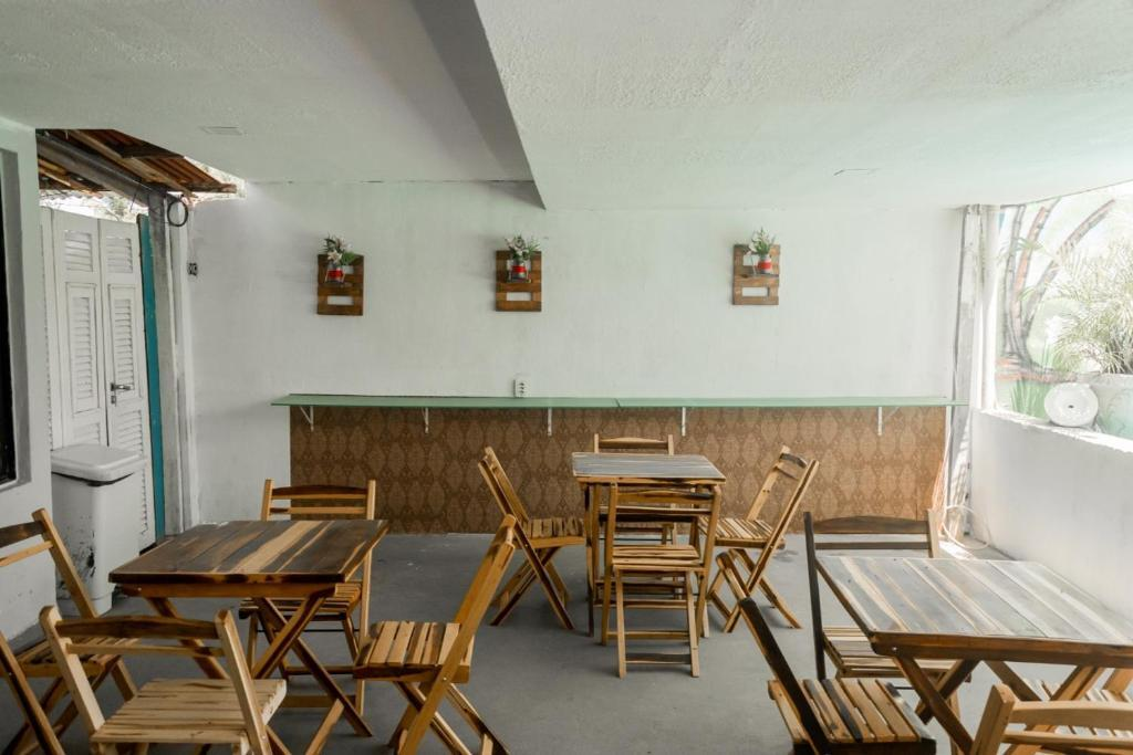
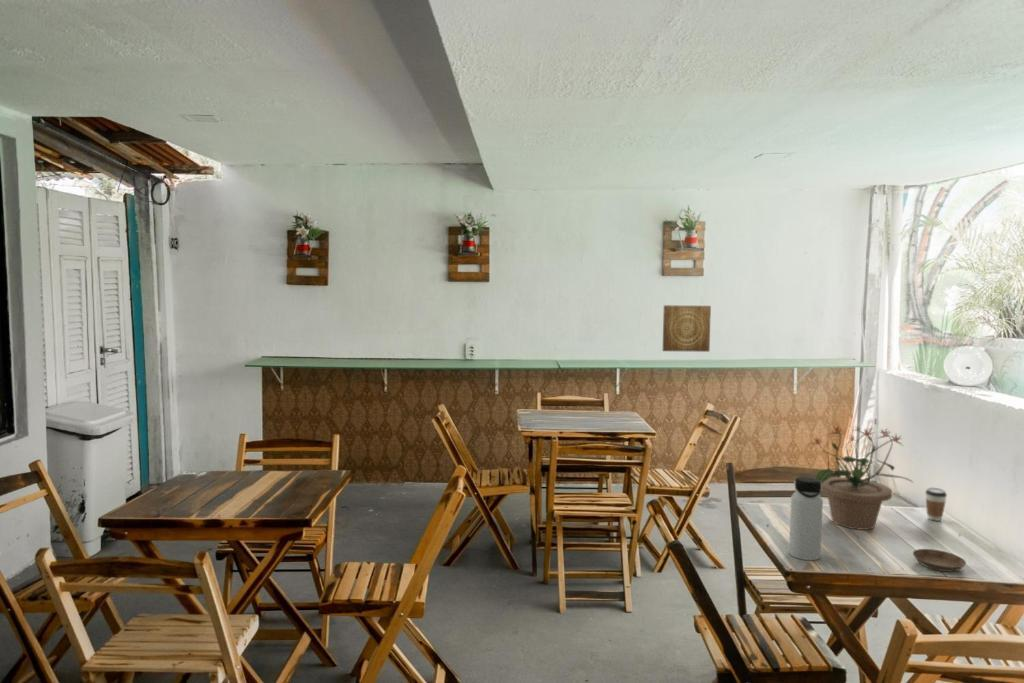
+ potted plant (859, 474)
+ water bottle (806, 517)
+ saucer (938, 561)
+ coffee cup (935, 504)
+ wall art (686, 328)
